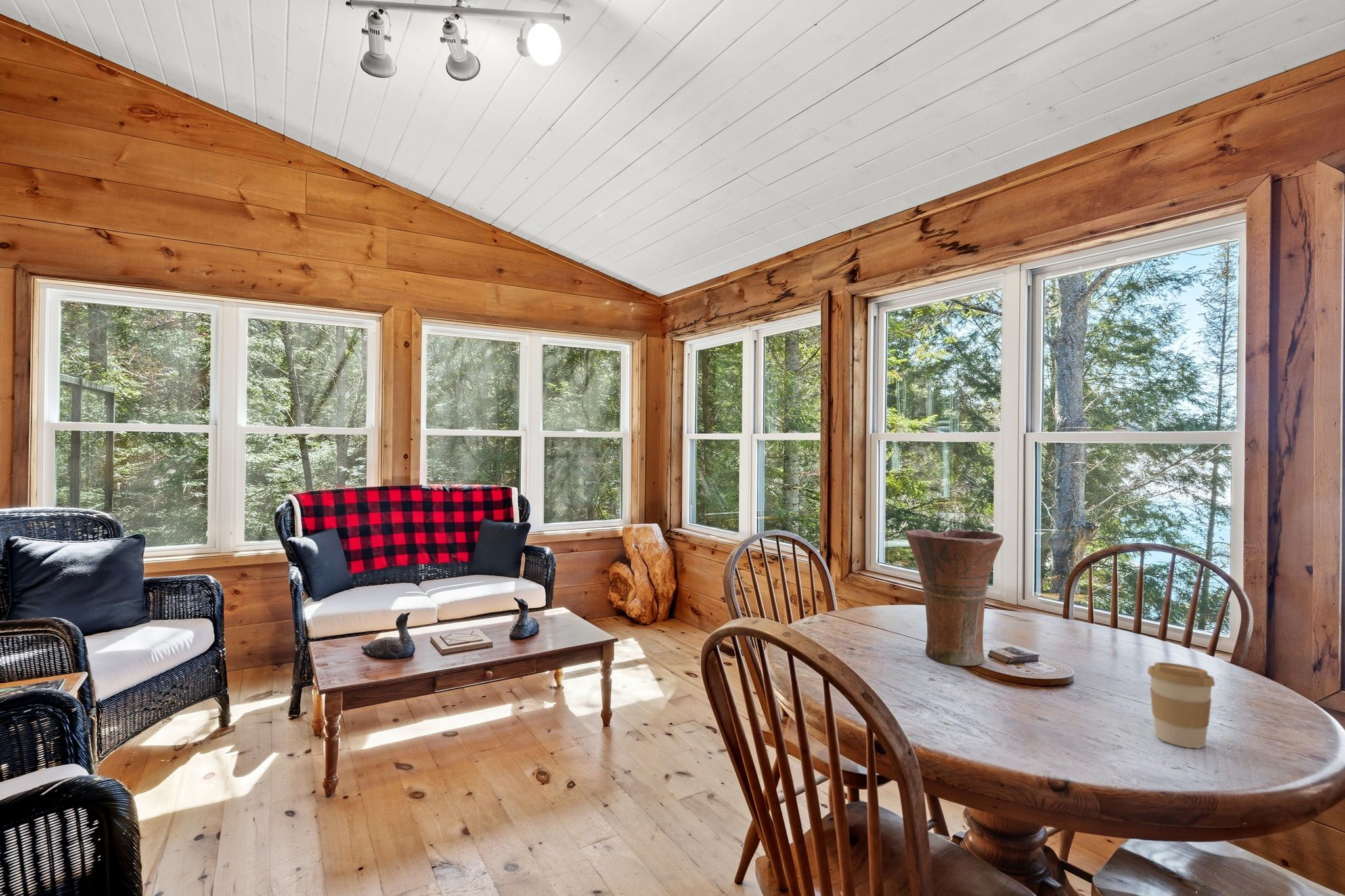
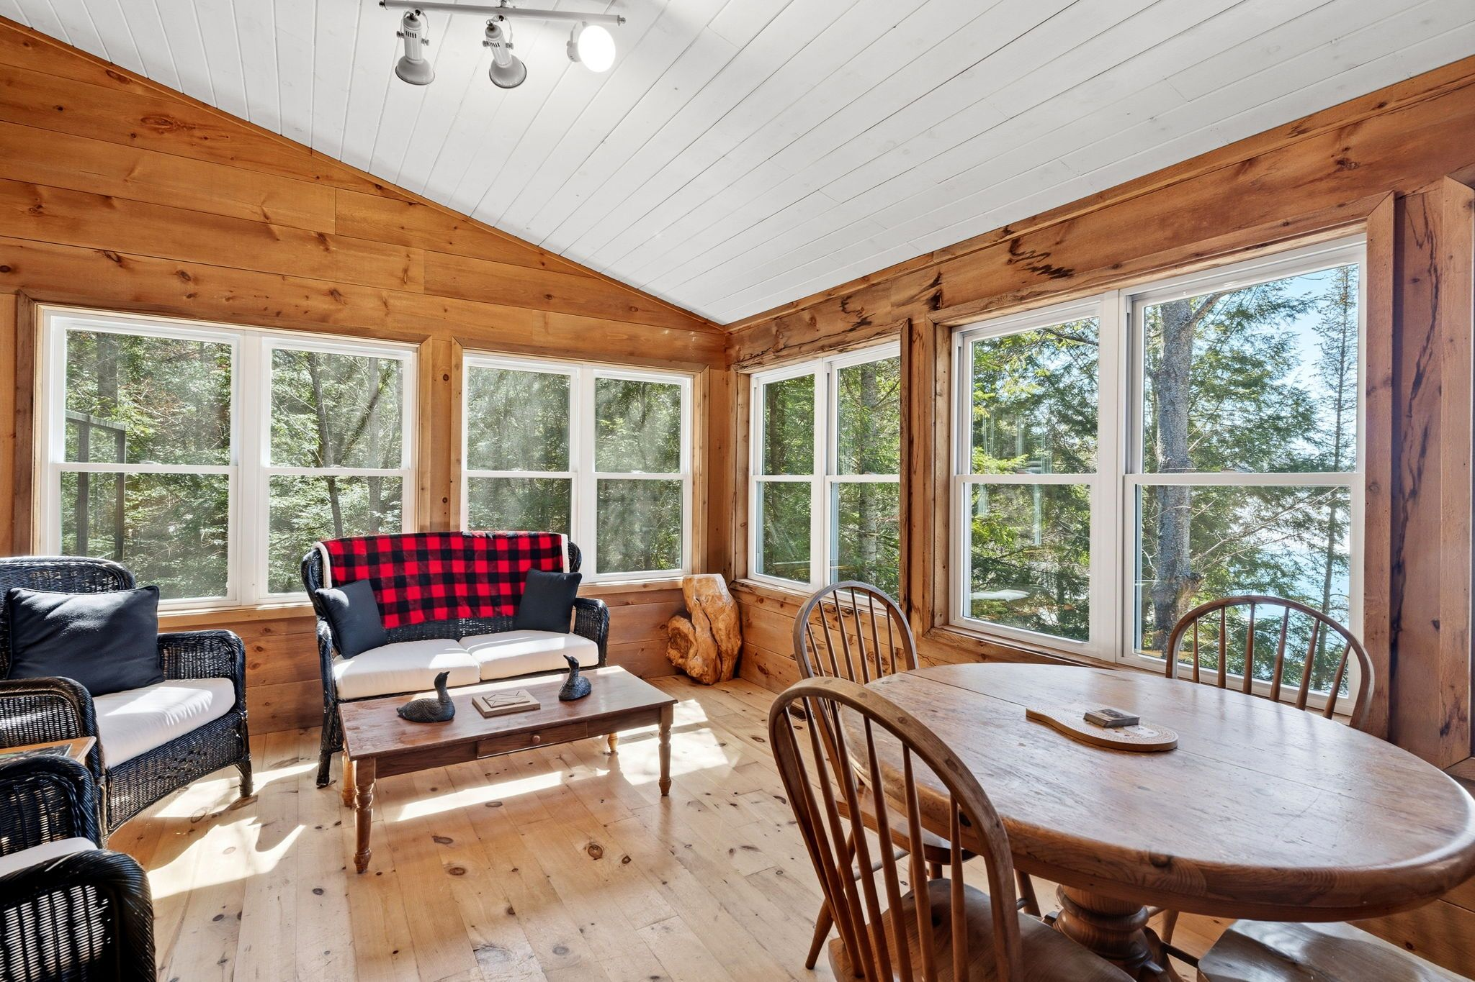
- coffee cup (1180, 702)
- vase (952, 593)
